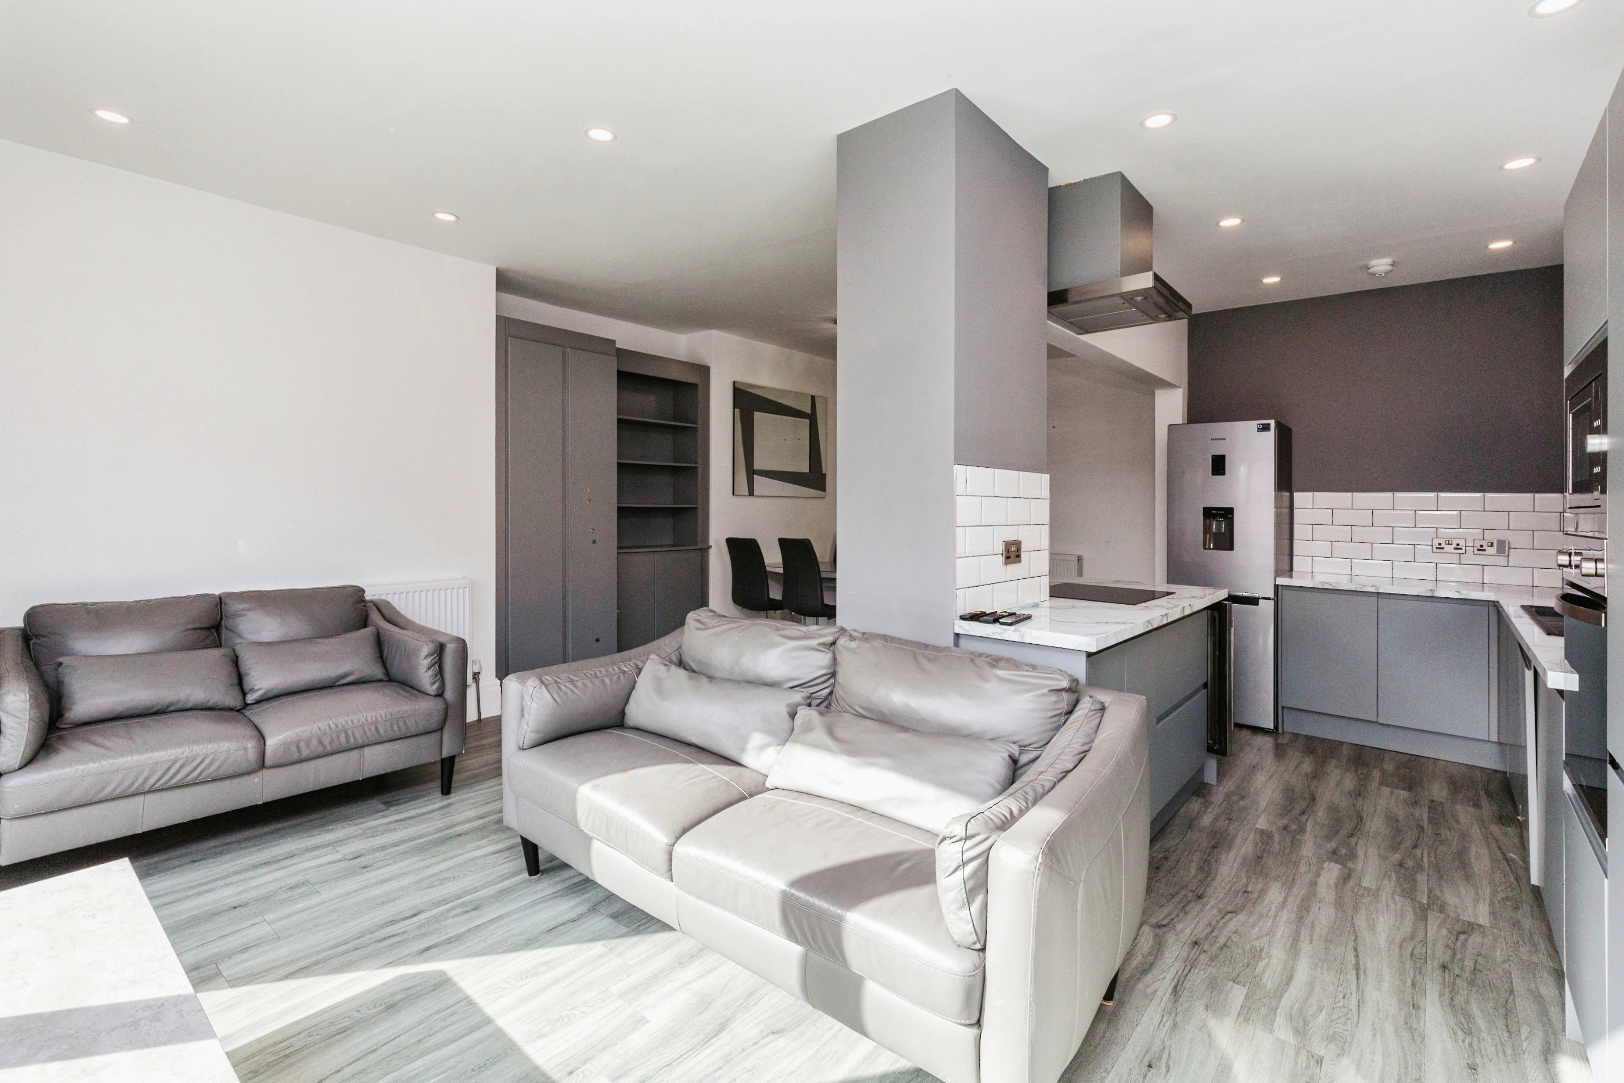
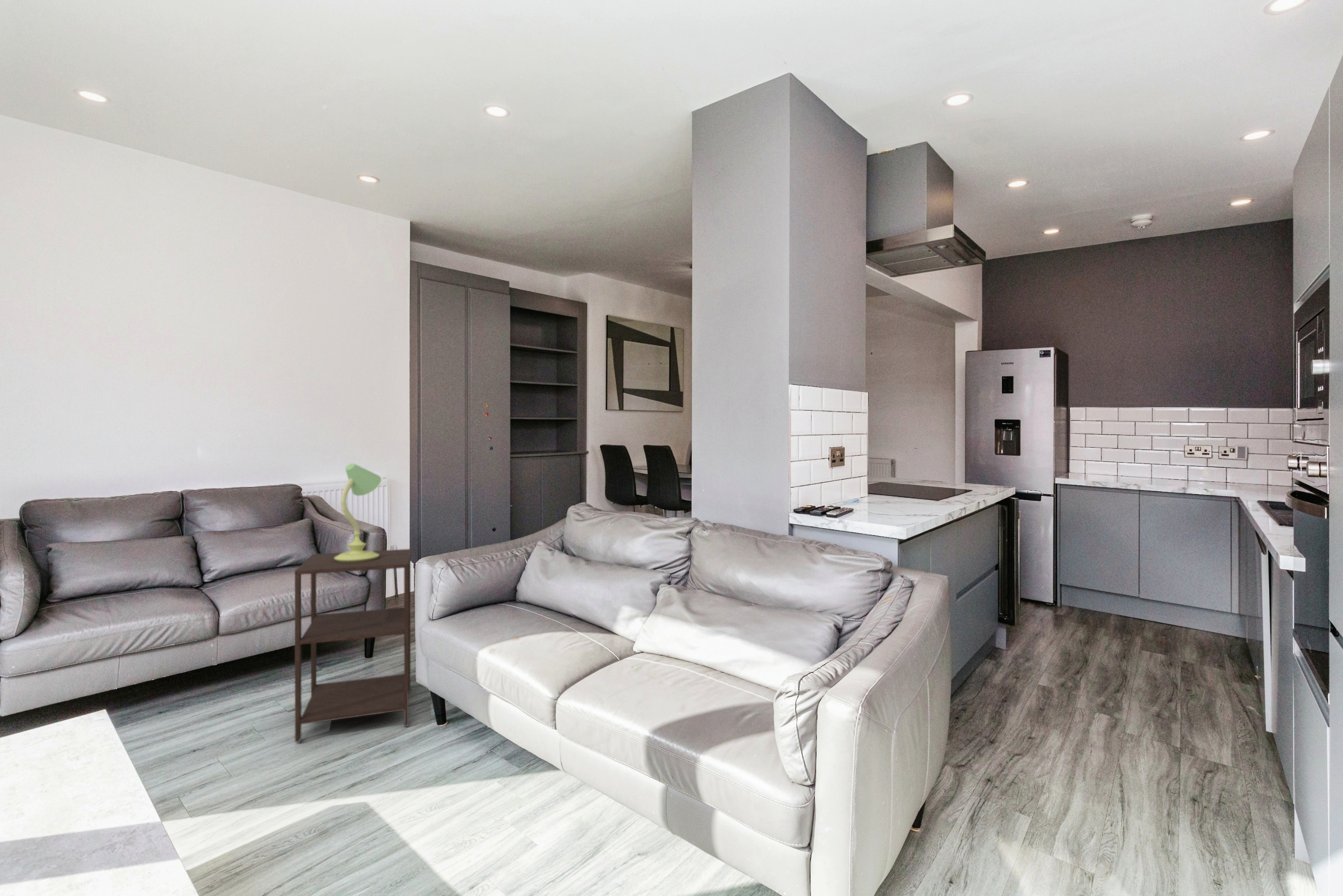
+ side table (358, 636)
+ table lamp (352, 515)
